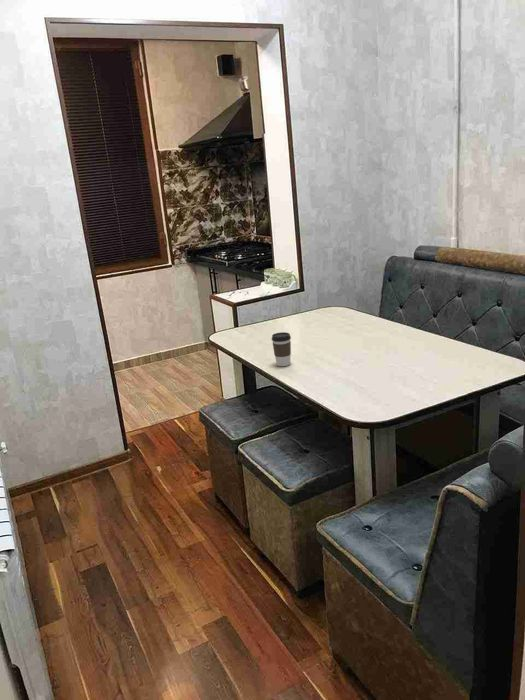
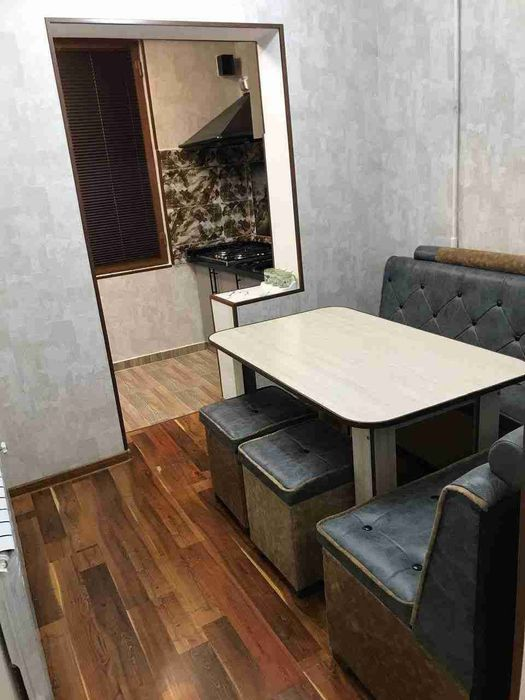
- coffee cup (282, 349)
